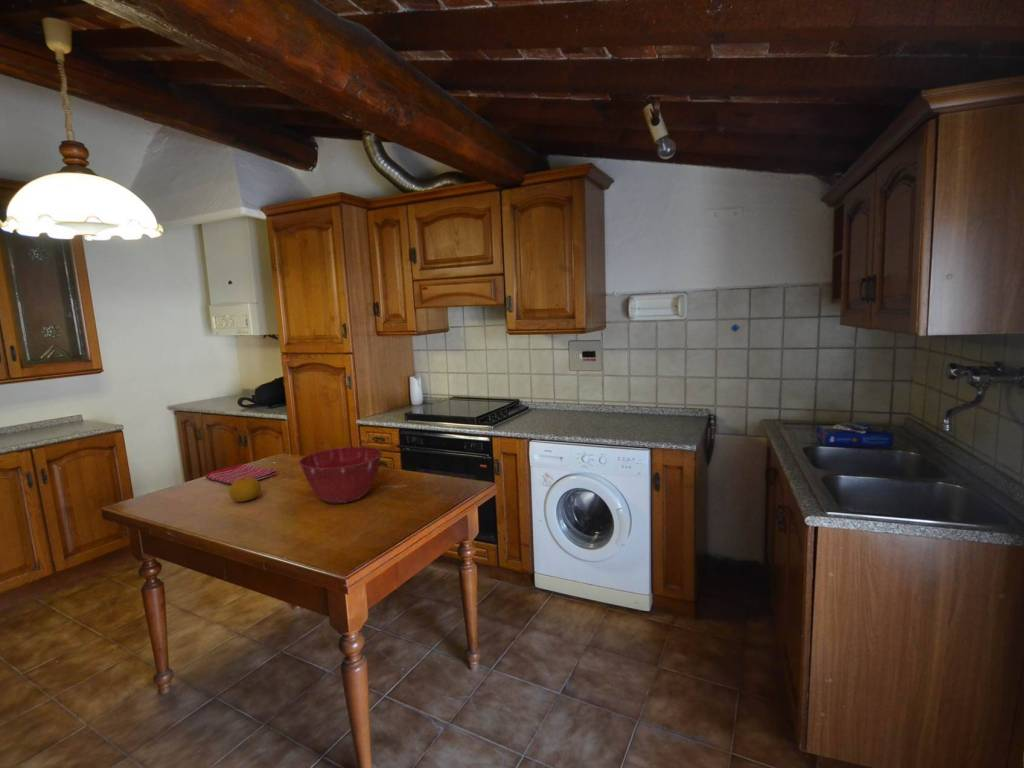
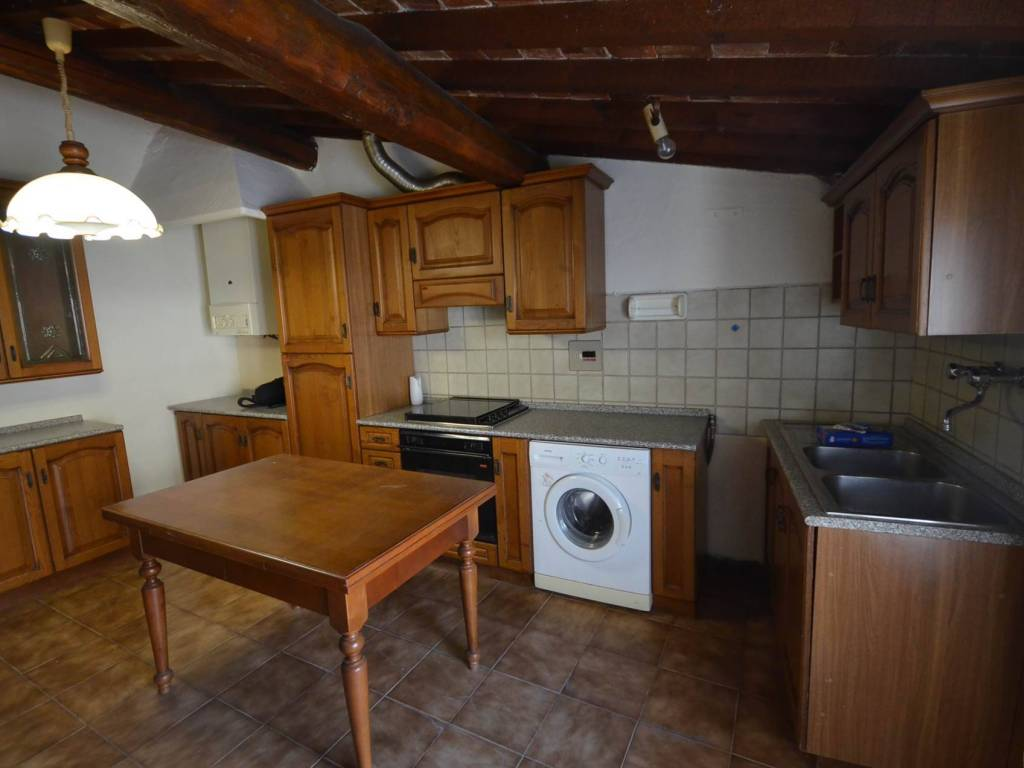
- fruit (245, 489)
- mixing bowl (343, 476)
- dish towel (241, 474)
